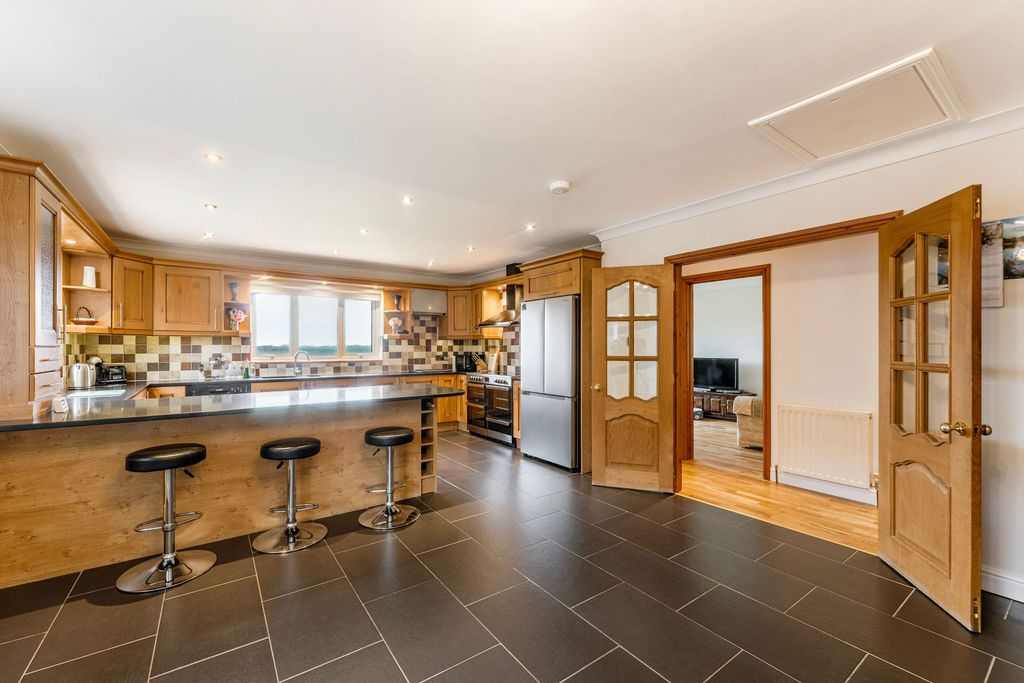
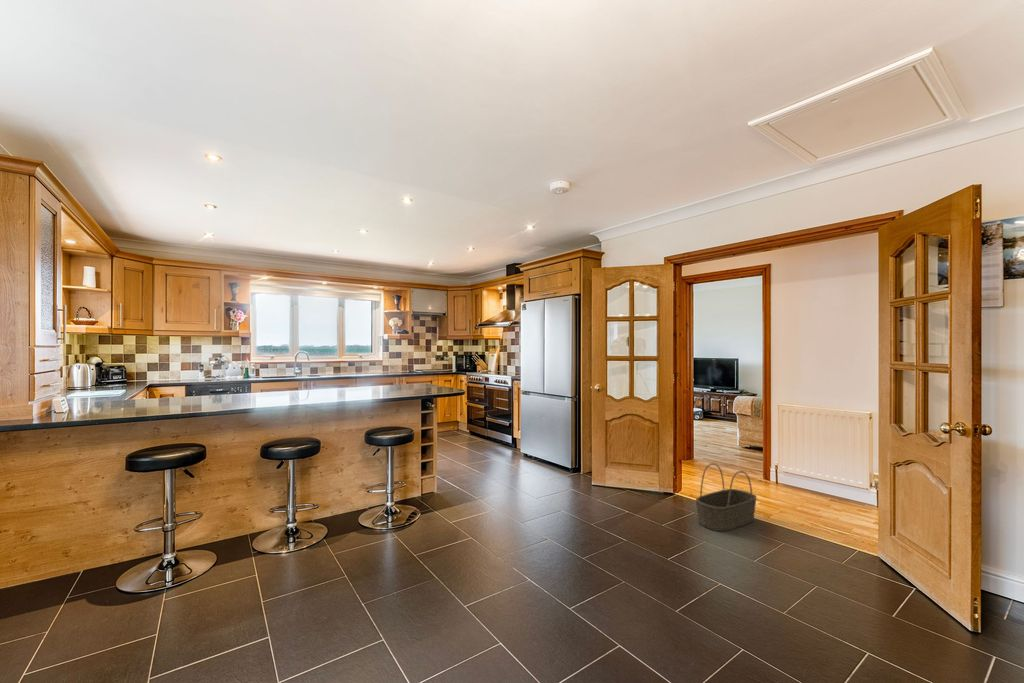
+ basket (726, 494)
